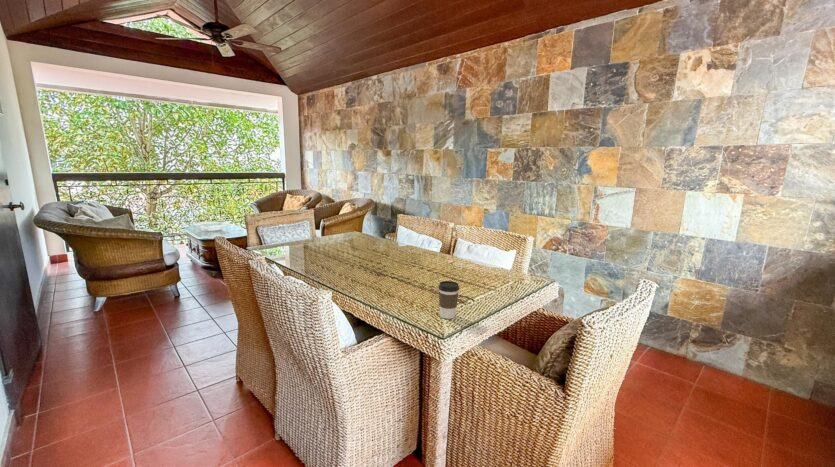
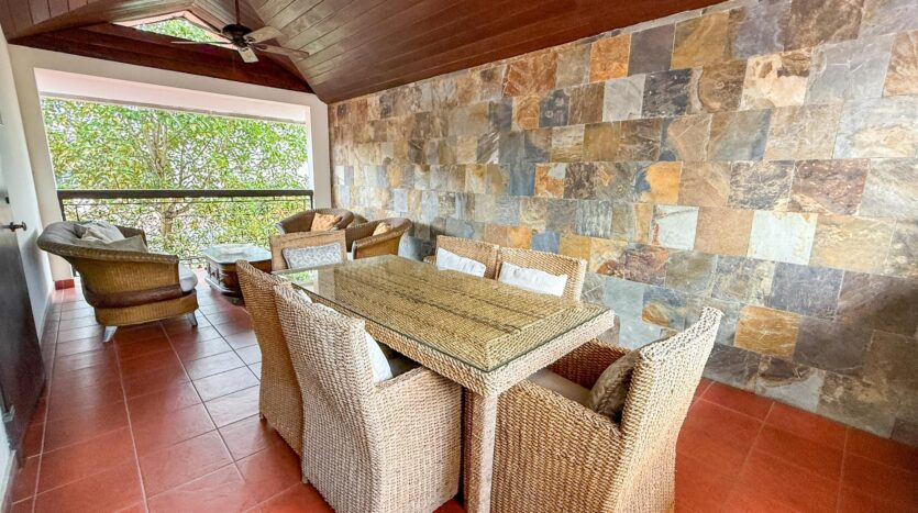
- coffee cup (448, 299)
